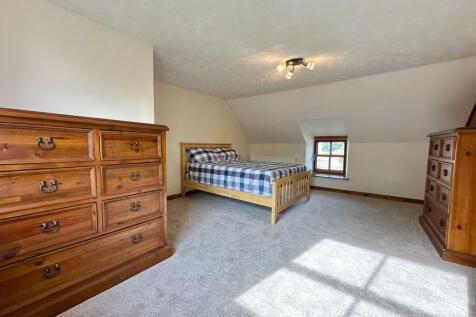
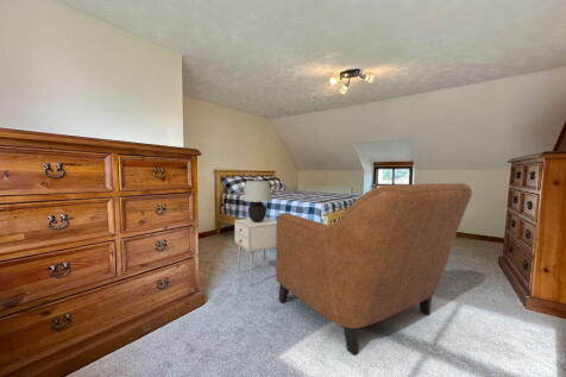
+ table lamp (257, 201)
+ chair (366, 247)
+ nightstand (257, 249)
